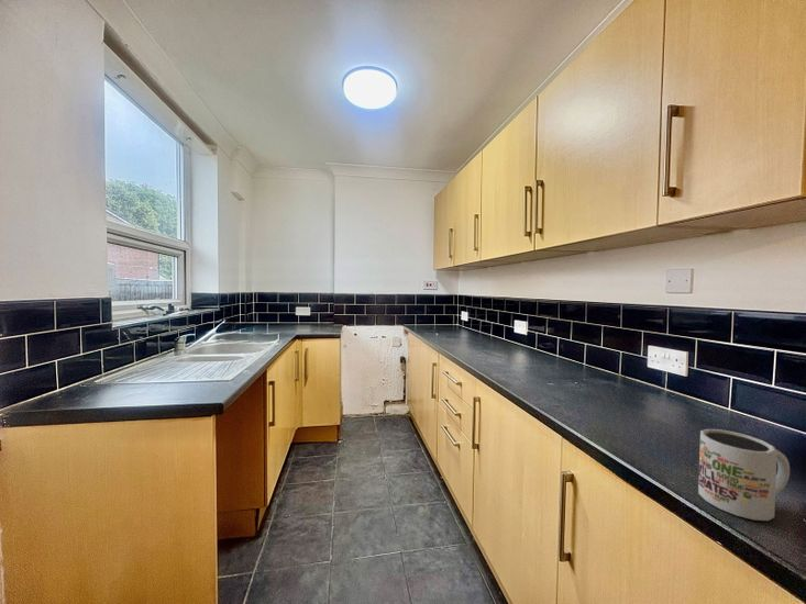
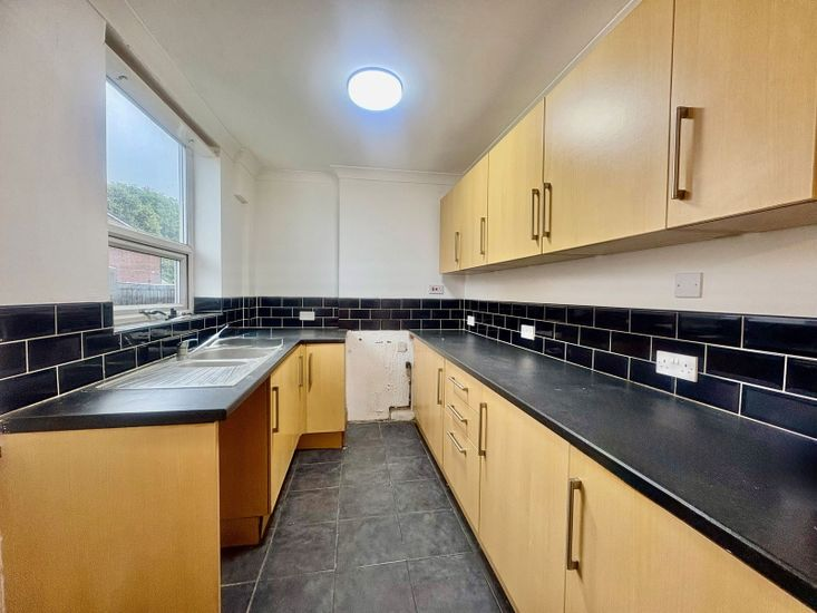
- mug (746, 471)
